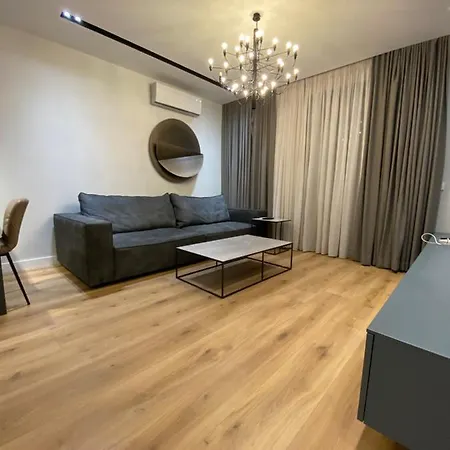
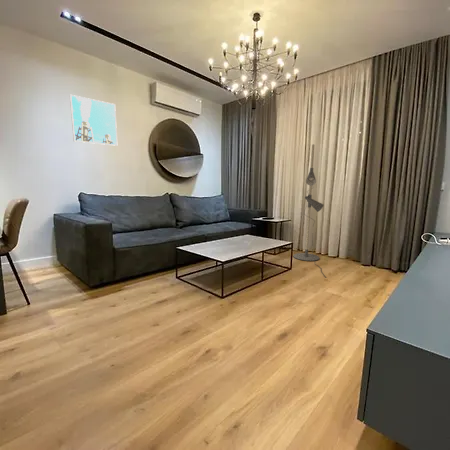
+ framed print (95, 122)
+ floor lamp (316, 204)
